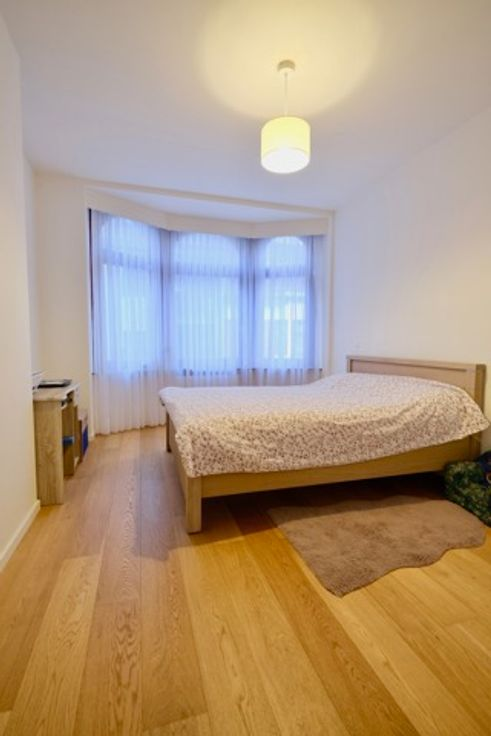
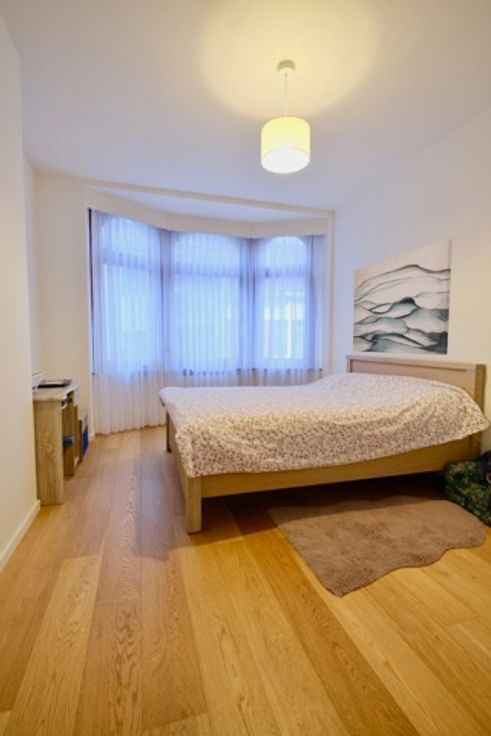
+ wall art (393, 305)
